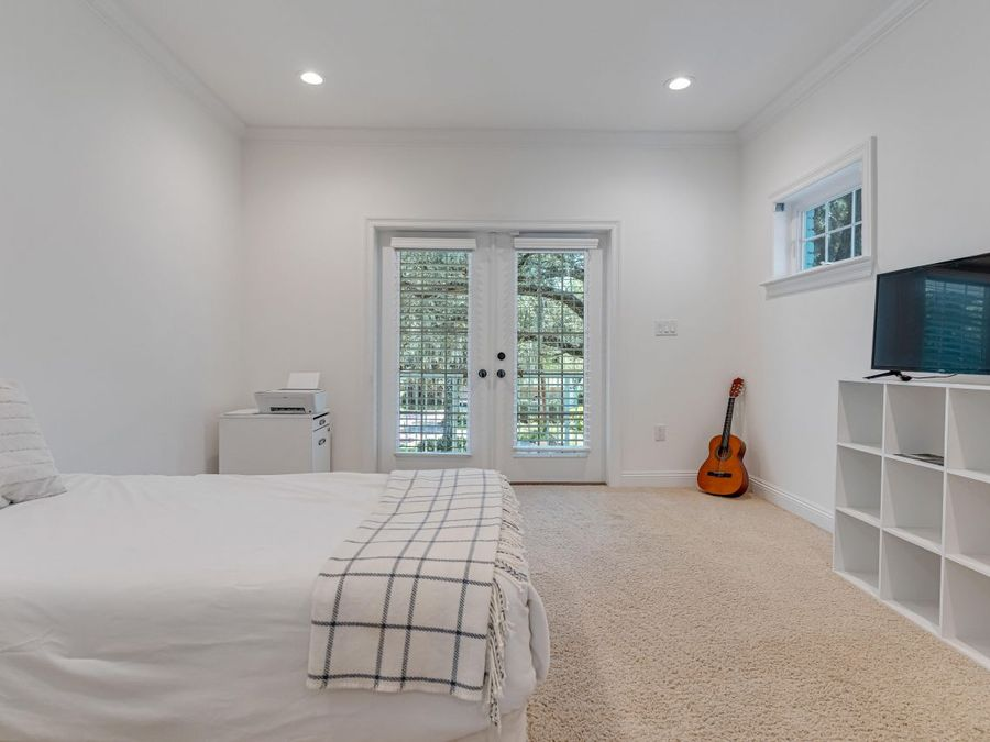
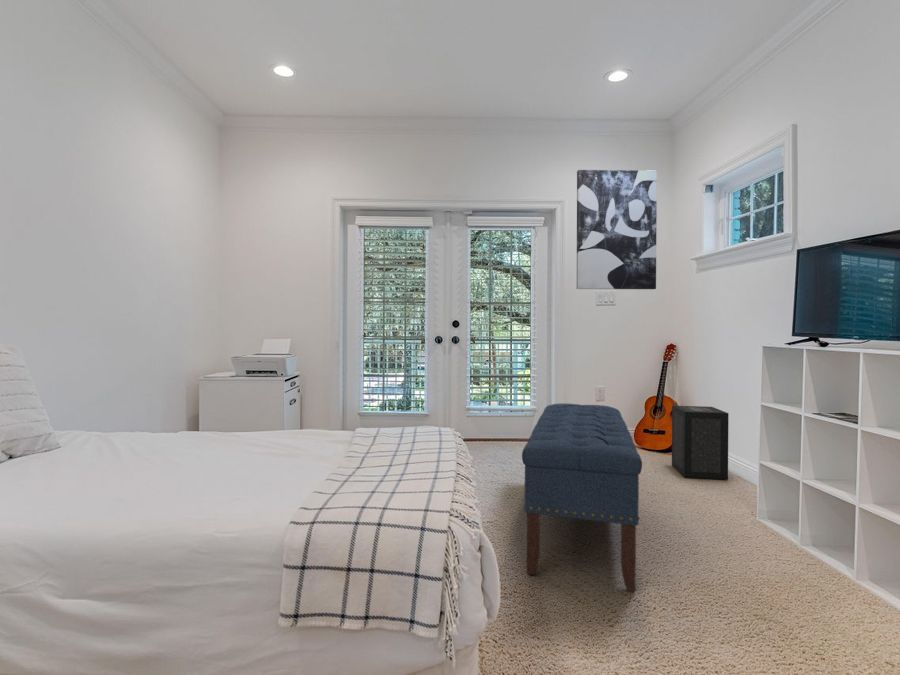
+ speaker (698, 440)
+ bench (580, 471)
+ wall art (616, 230)
